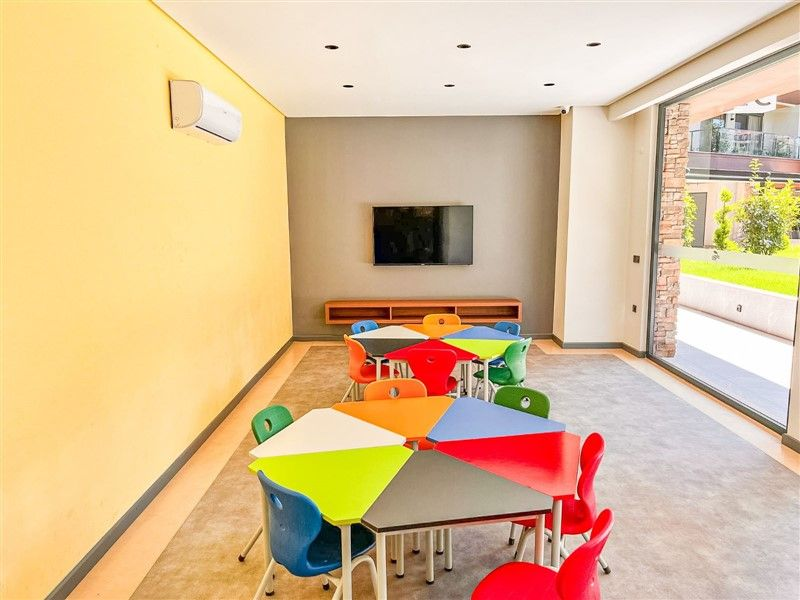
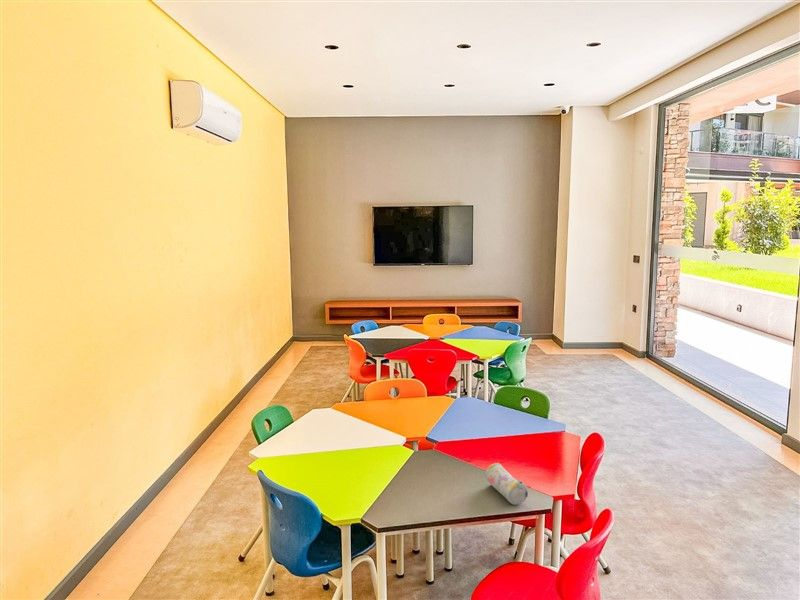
+ pencil case (505, 482)
